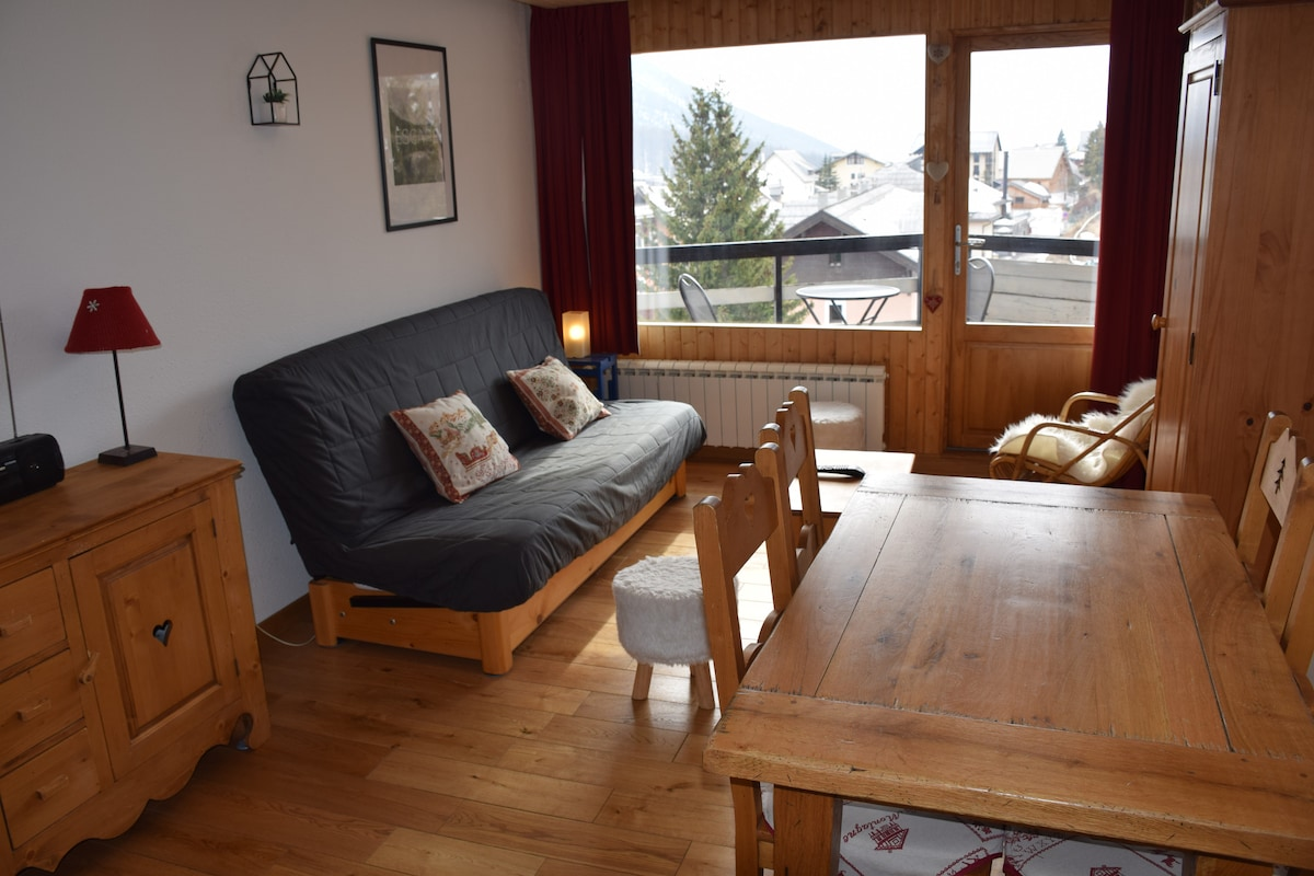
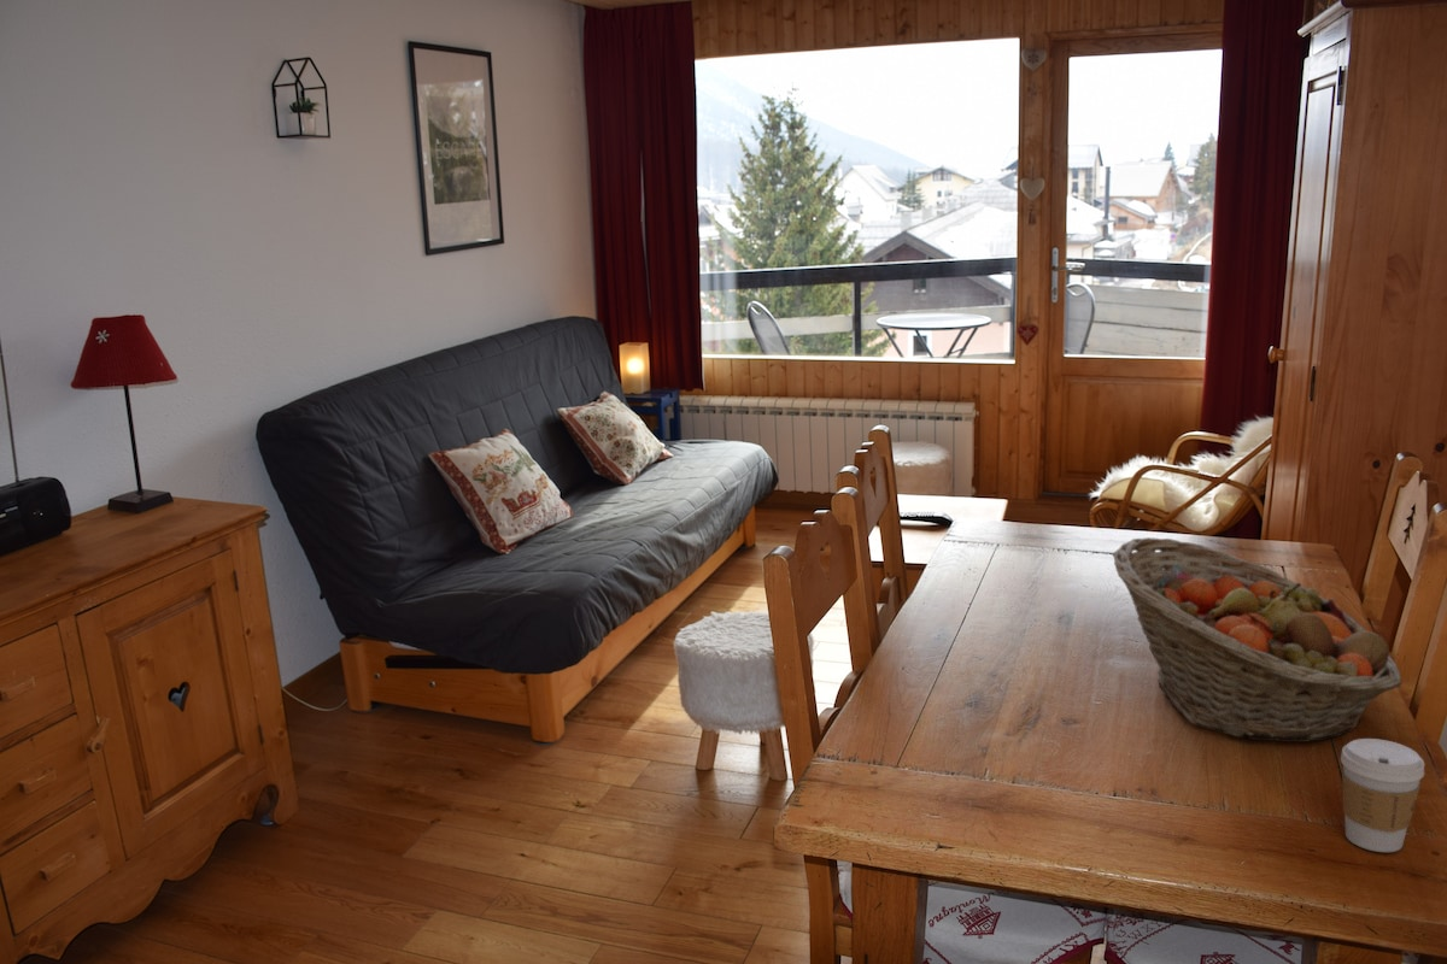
+ coffee cup (1378, 794)
+ fruit basket (1247, 630)
